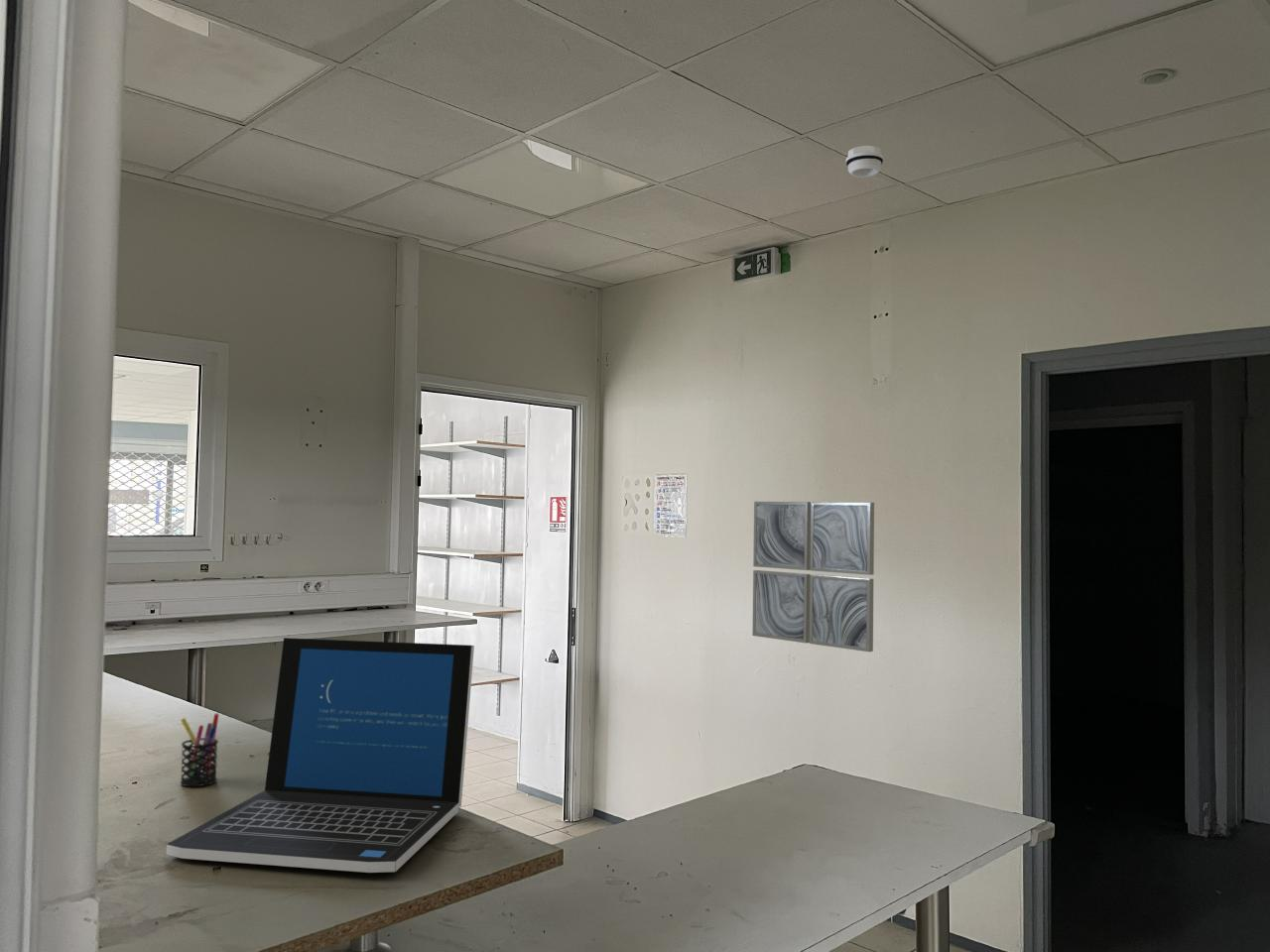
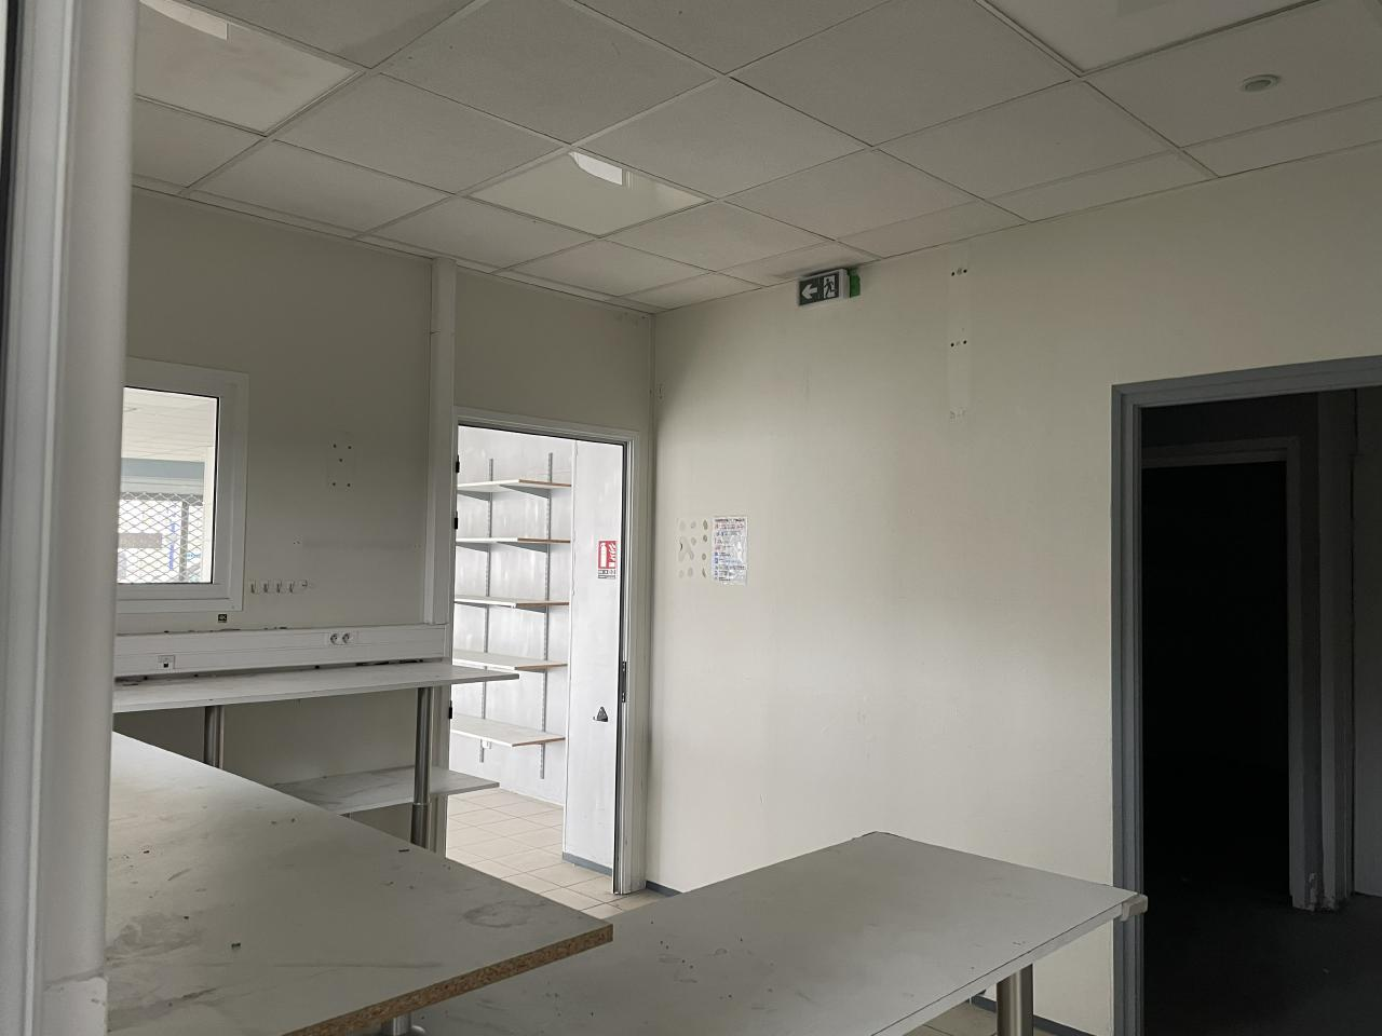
- laptop (332, 741)
- smoke detector (864, 162)
- wall art (810, 574)
- pen holder (203, 746)
